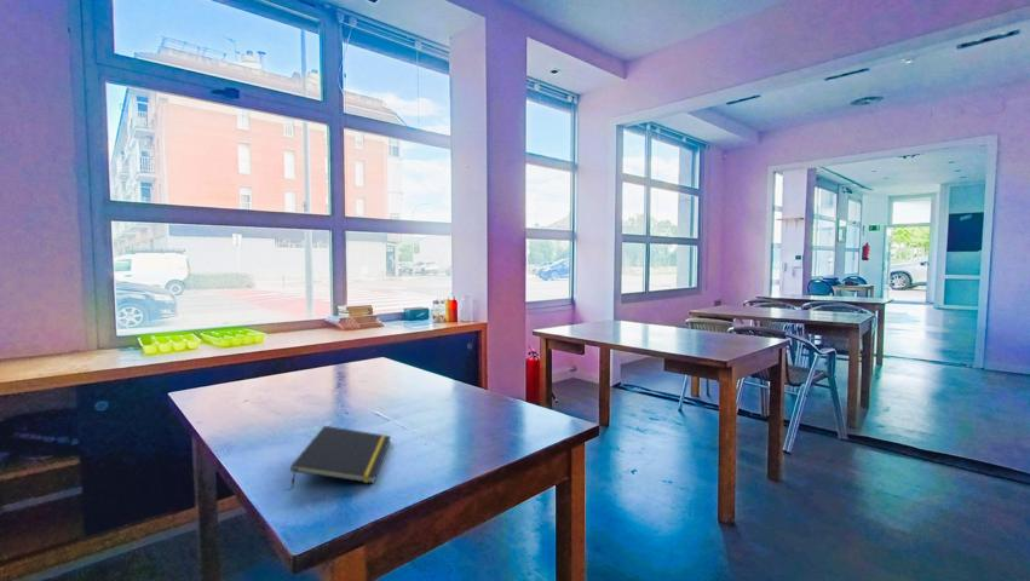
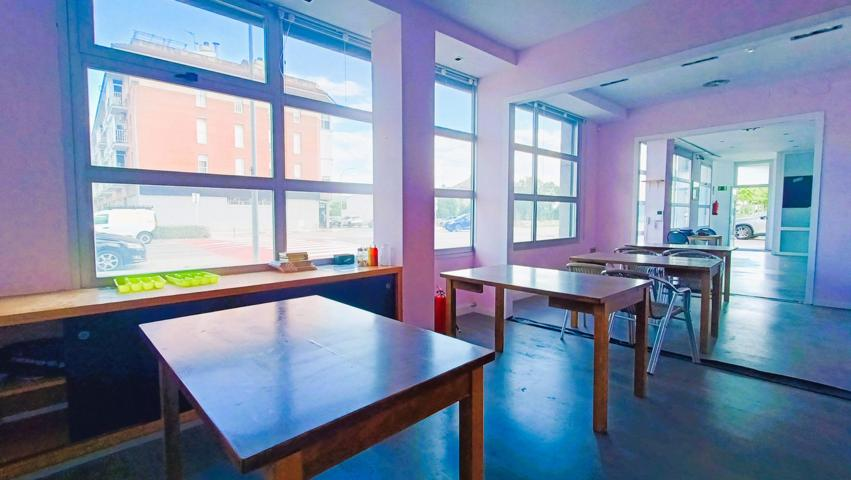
- notepad (346, 451)
